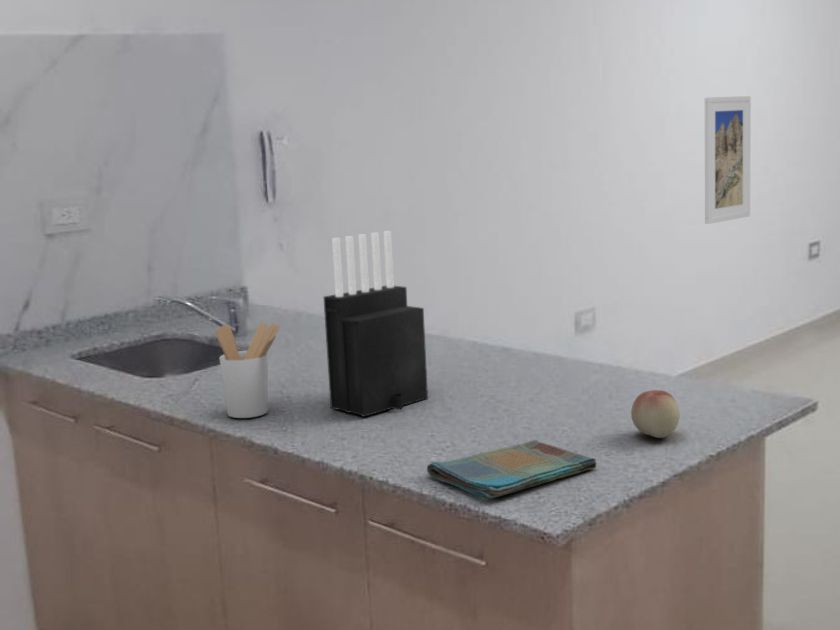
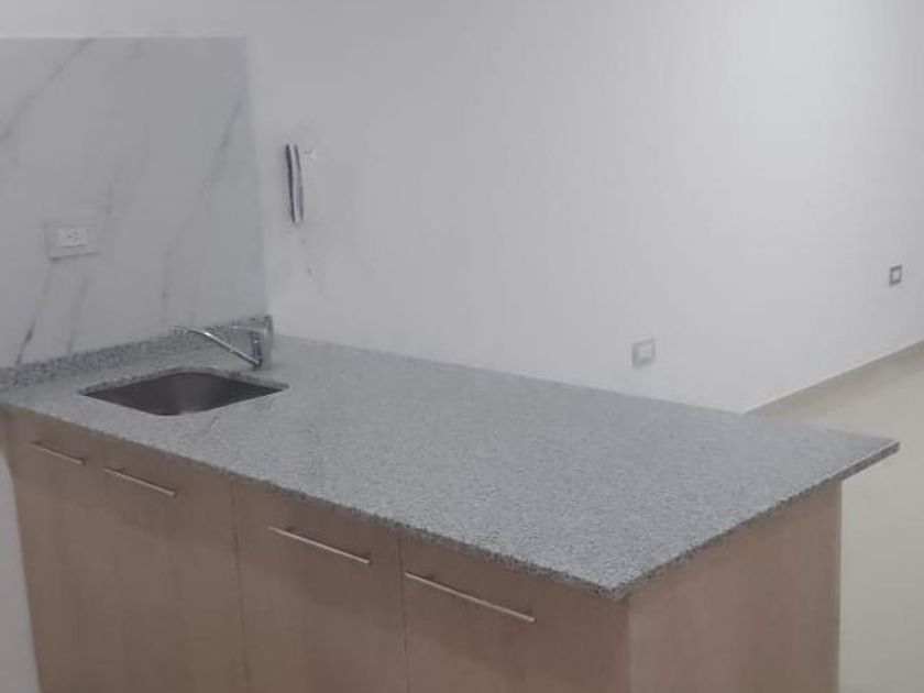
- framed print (728, 159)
- dish towel (511, 465)
- utensil holder (253, 367)
- knife block (378, 321)
- fruit (657, 413)
